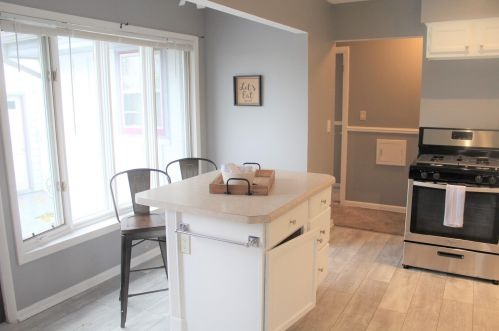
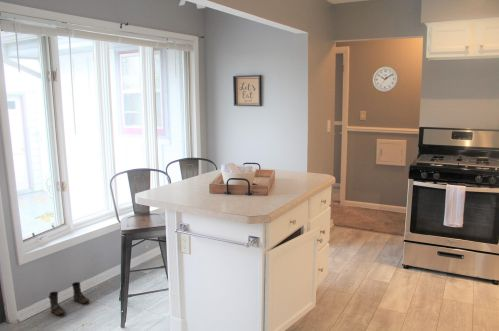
+ boots (73, 297)
+ wall clock (385, 79)
